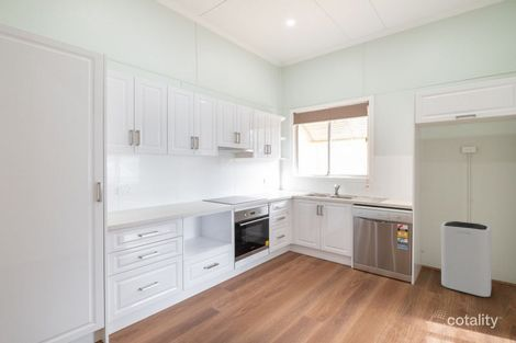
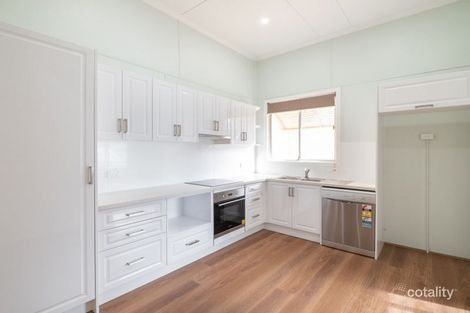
- trash can (465, 254)
